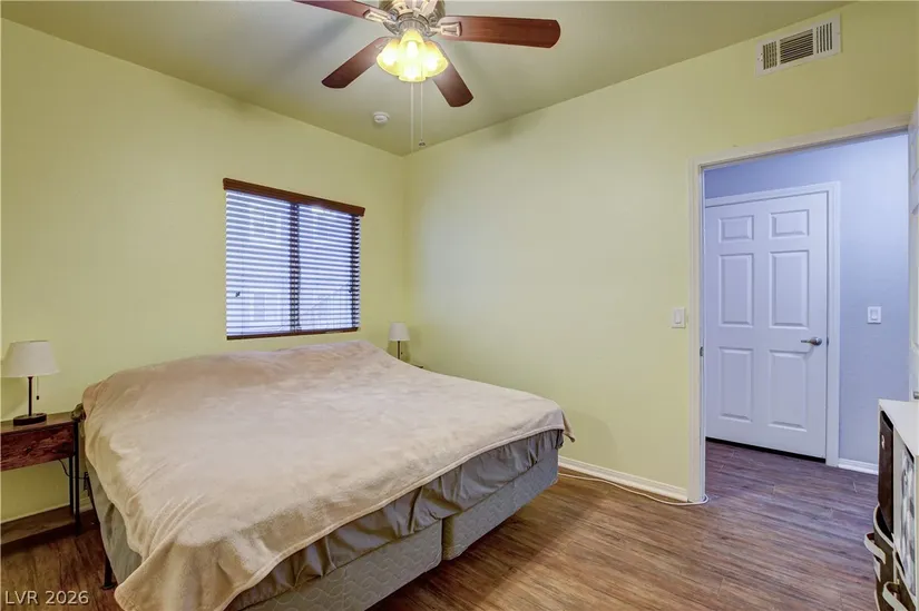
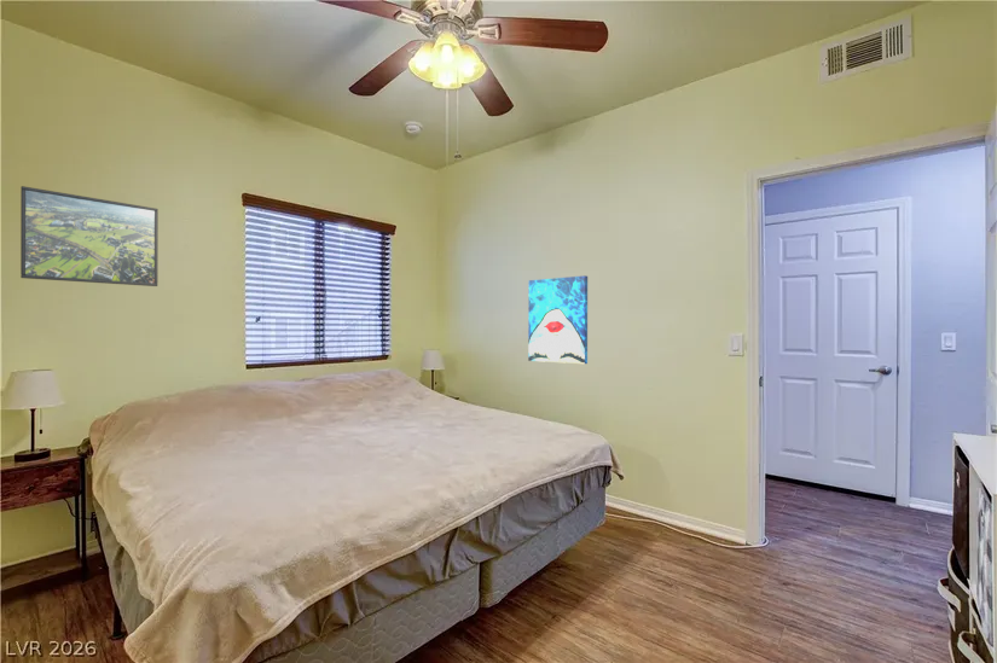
+ wall art (556, 320)
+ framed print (94, 240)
